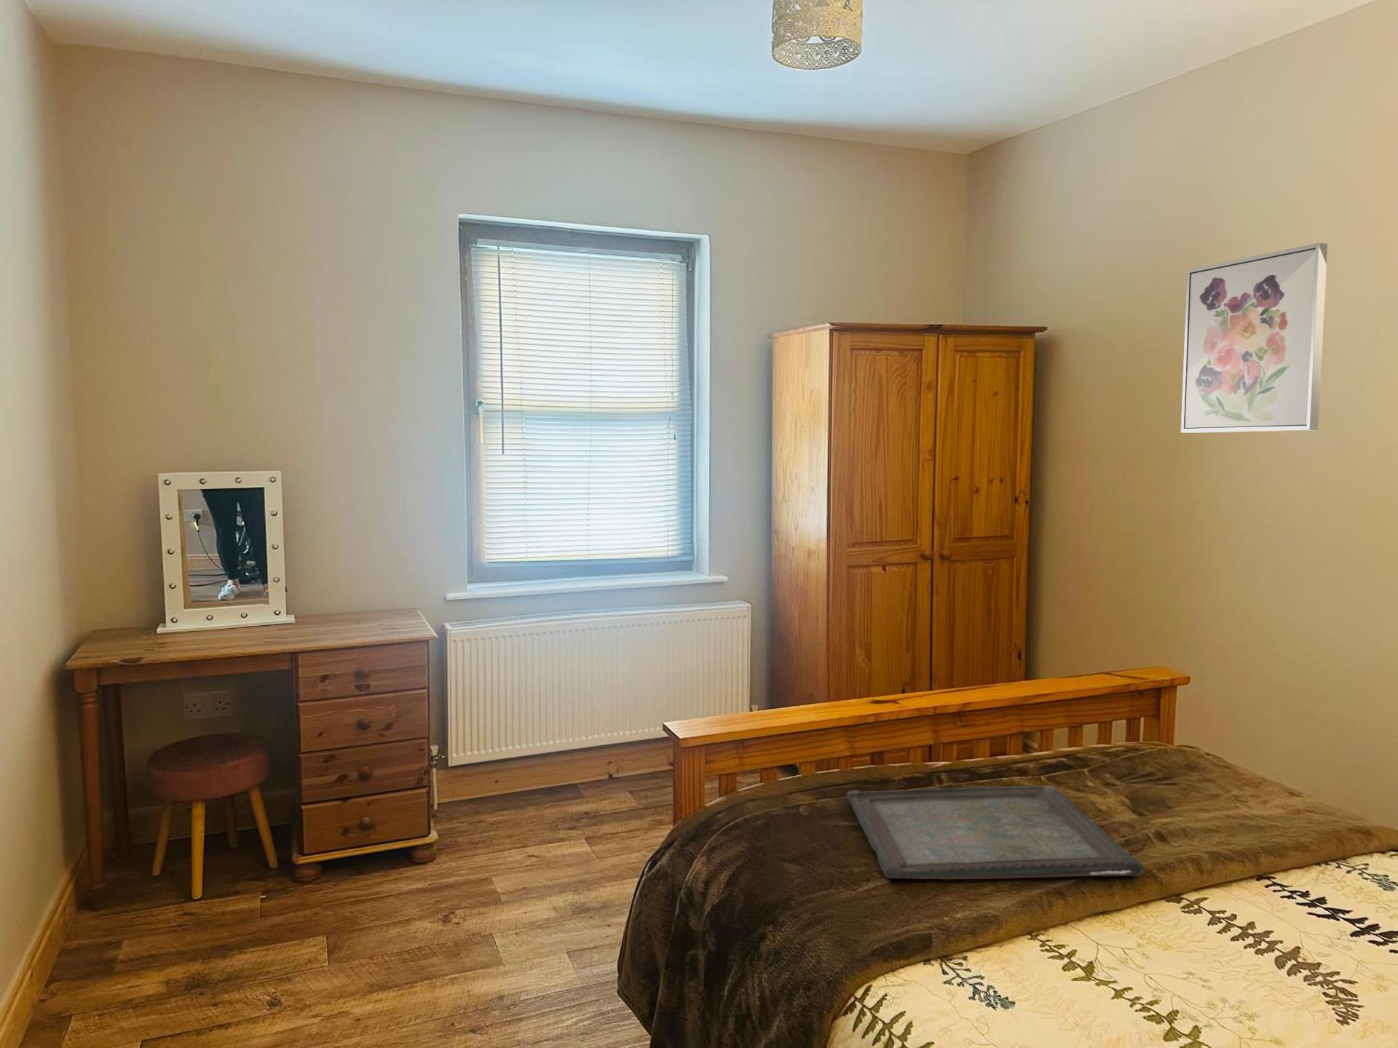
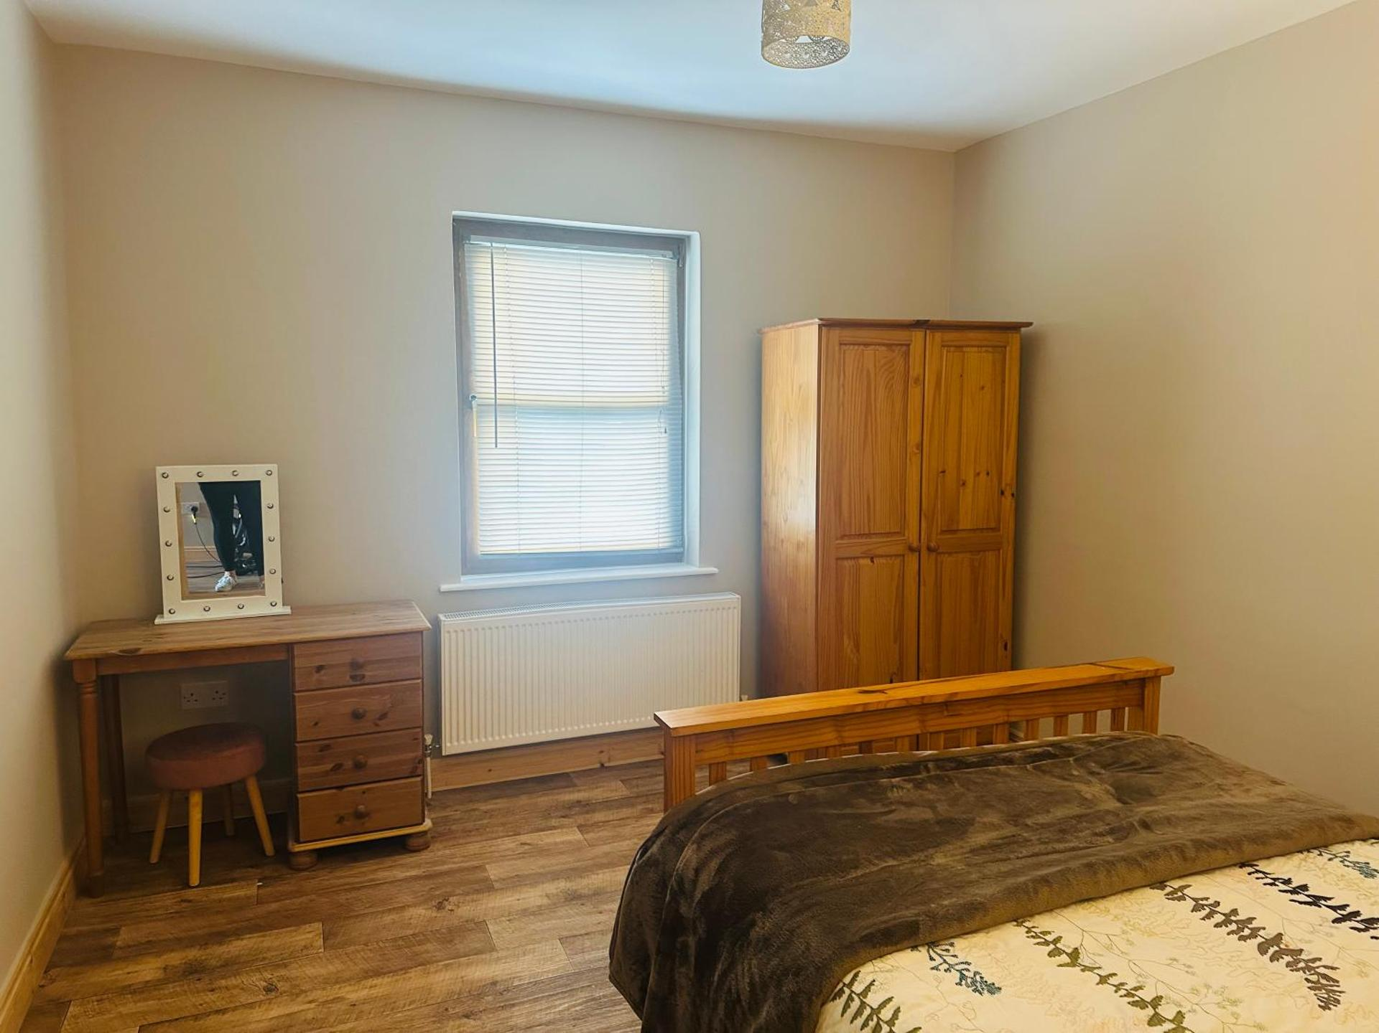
- serving tray (980, 827)
- wall art (1248, 345)
